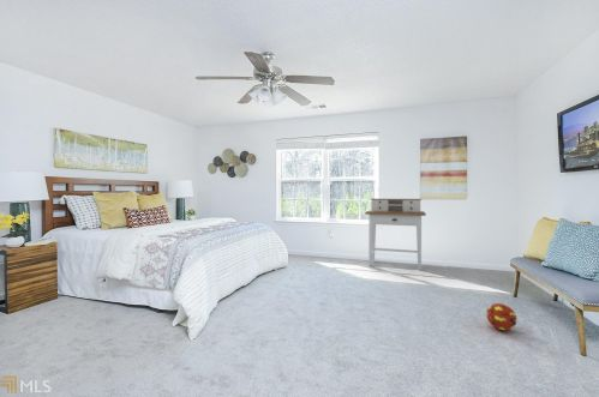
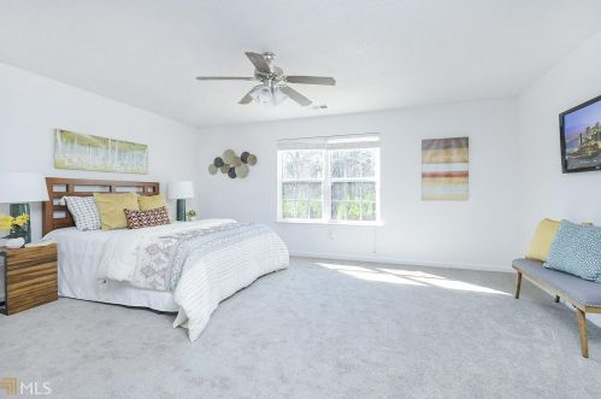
- desk (395, 224)
- ball (501, 317)
